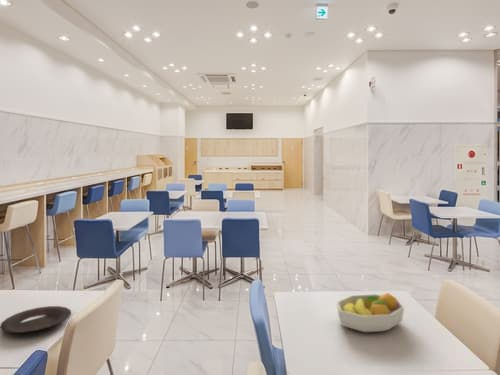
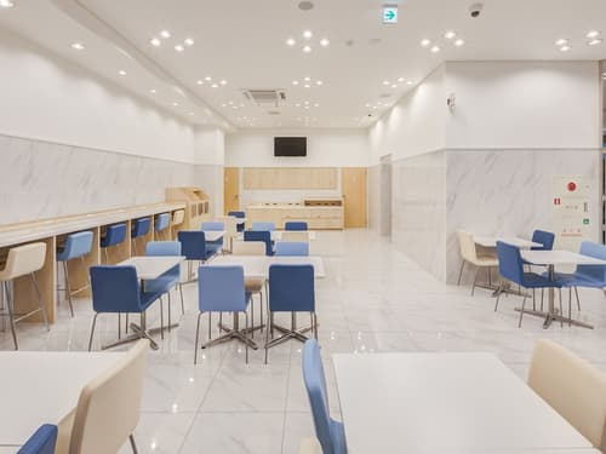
- fruit bowl (369, 309)
- plate (37, 320)
